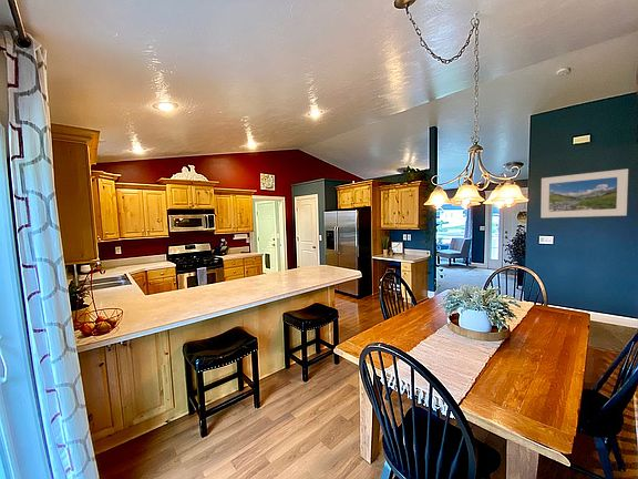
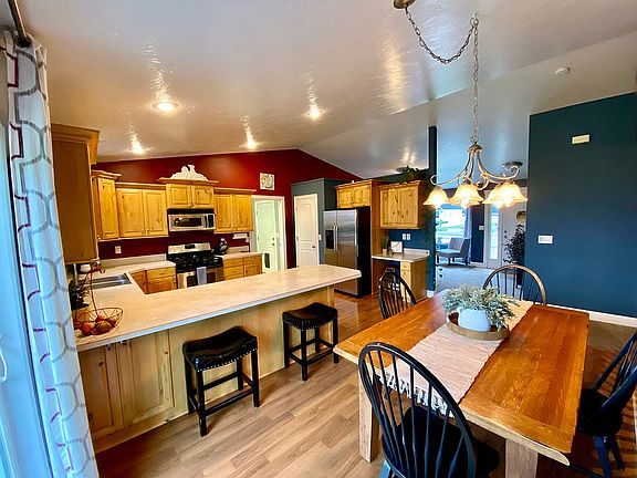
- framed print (580, 195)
